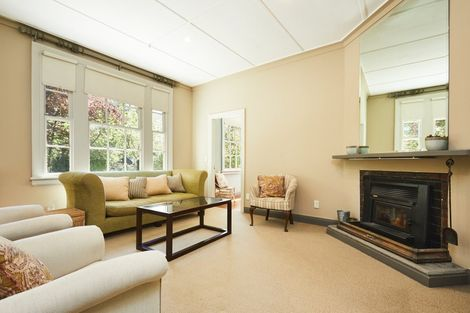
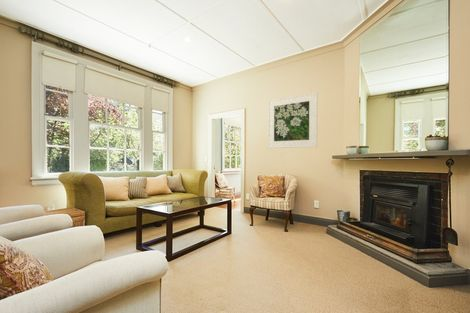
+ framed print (290, 122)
